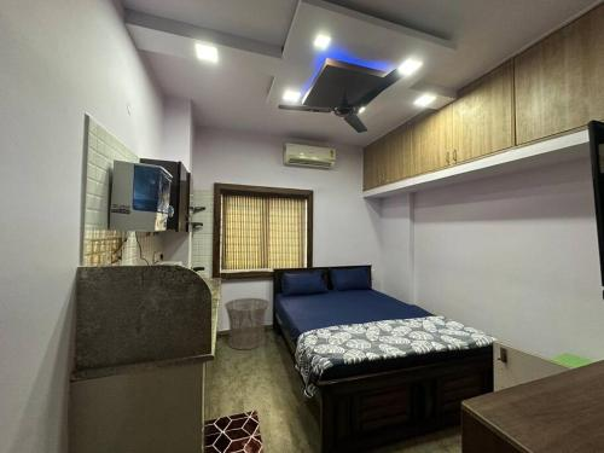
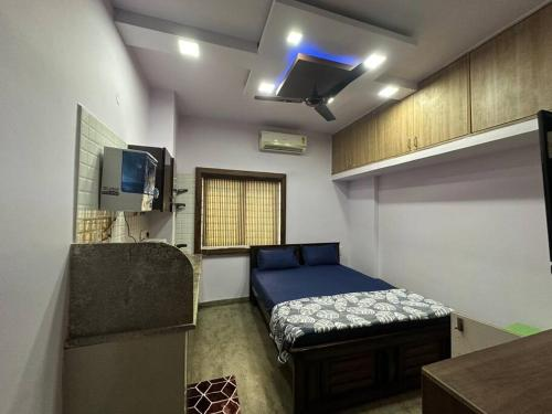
- basket (246, 321)
